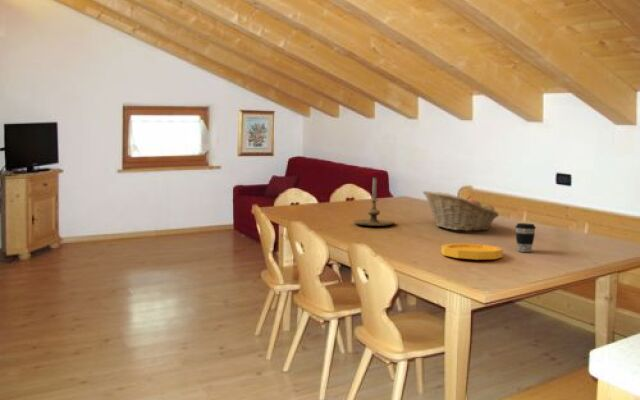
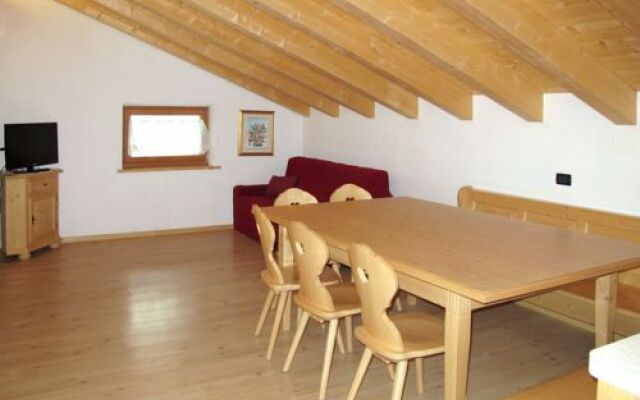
- plate (471, 251)
- fruit basket (459, 209)
- coffee cup (525, 237)
- candle holder (374, 200)
